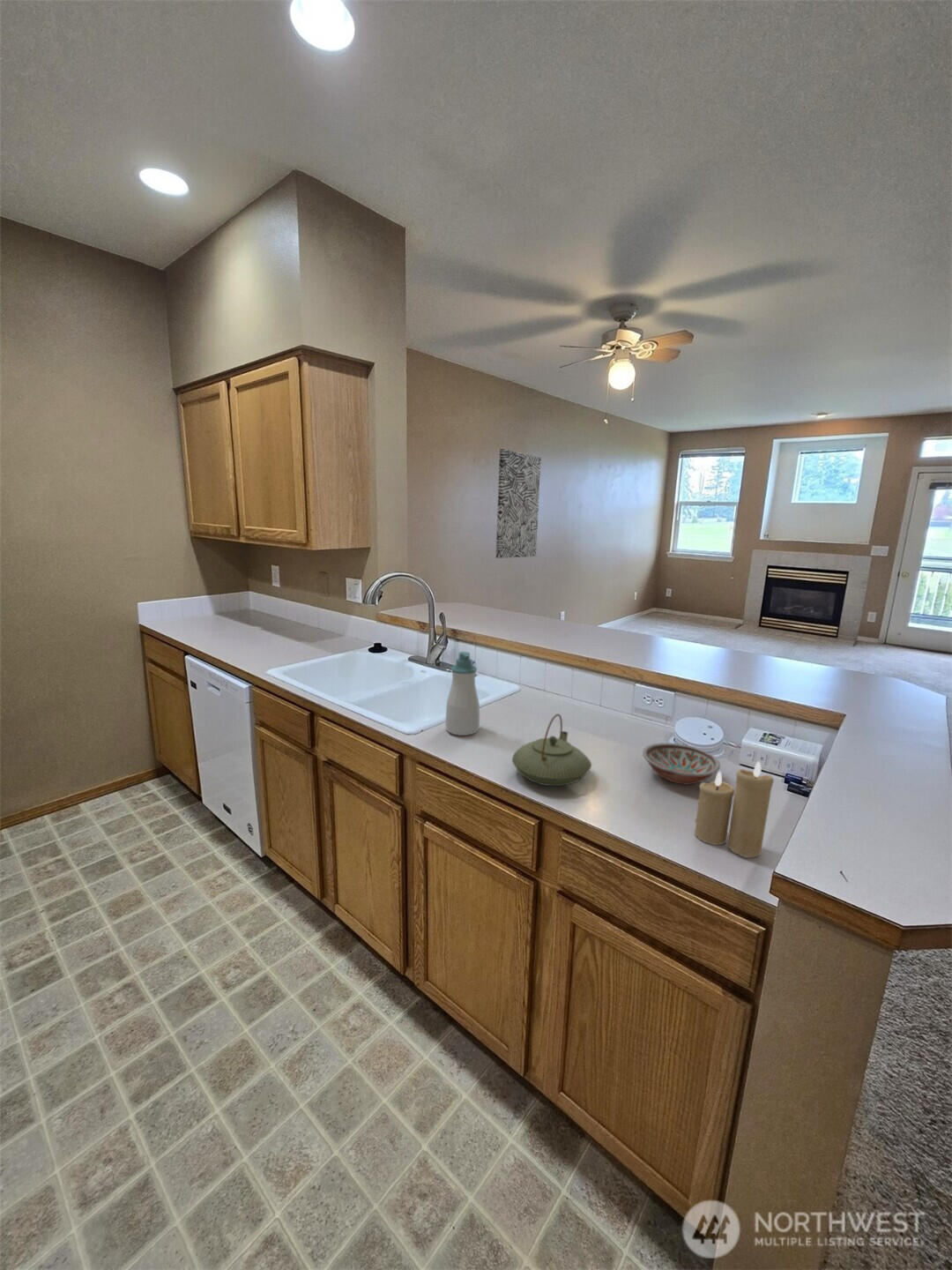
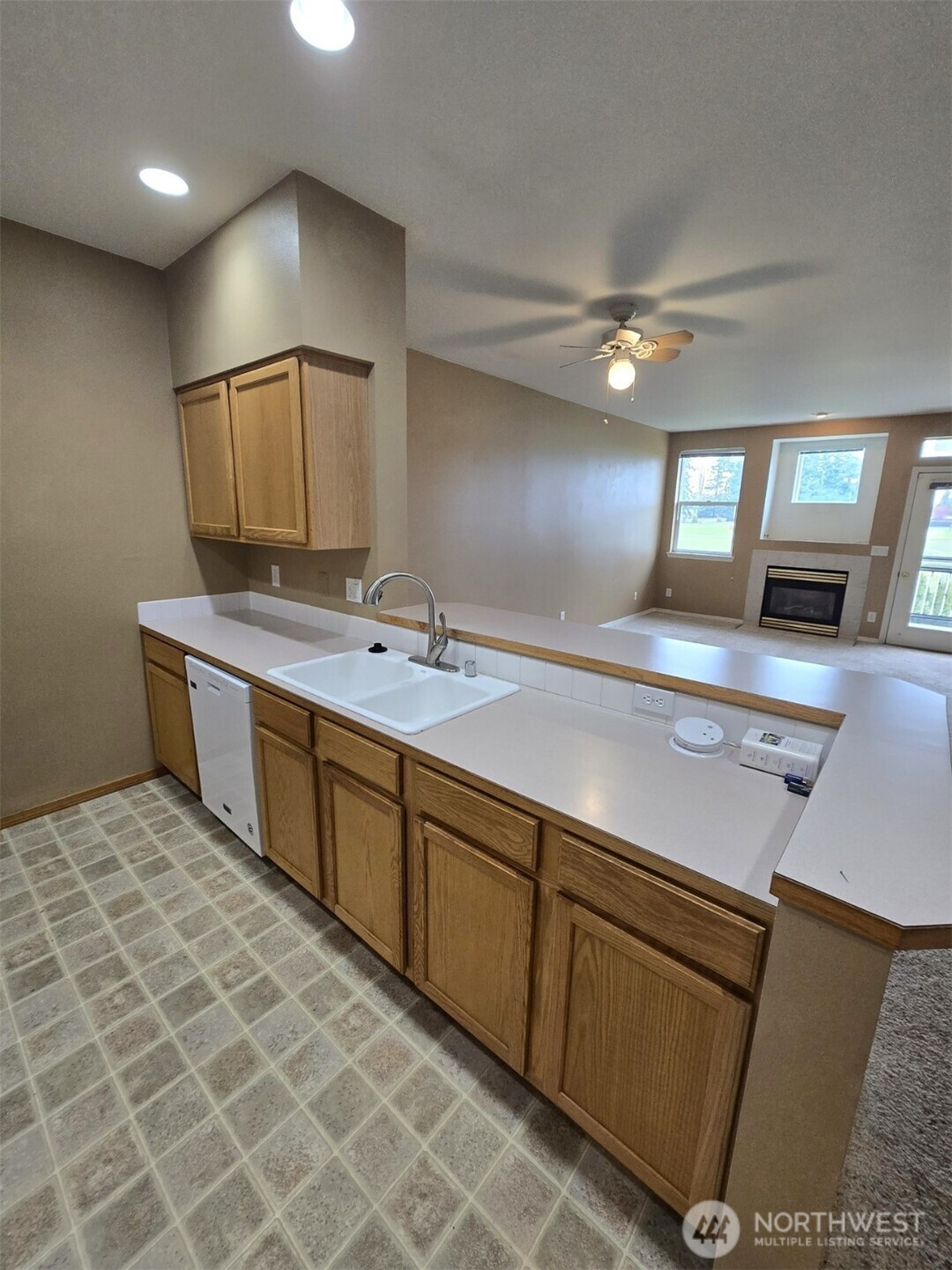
- teapot (554, 743)
- candle (732, 800)
- soap bottle (463, 691)
- bowl (679, 766)
- wall art (518, 506)
